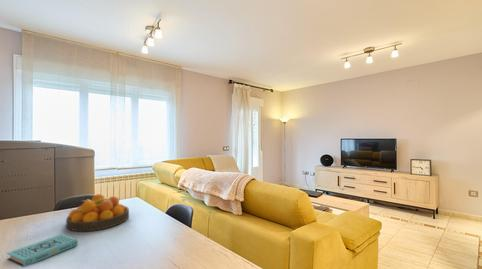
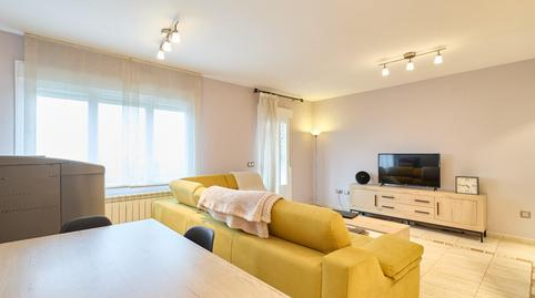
- book (44, 248)
- fruit bowl (99, 209)
